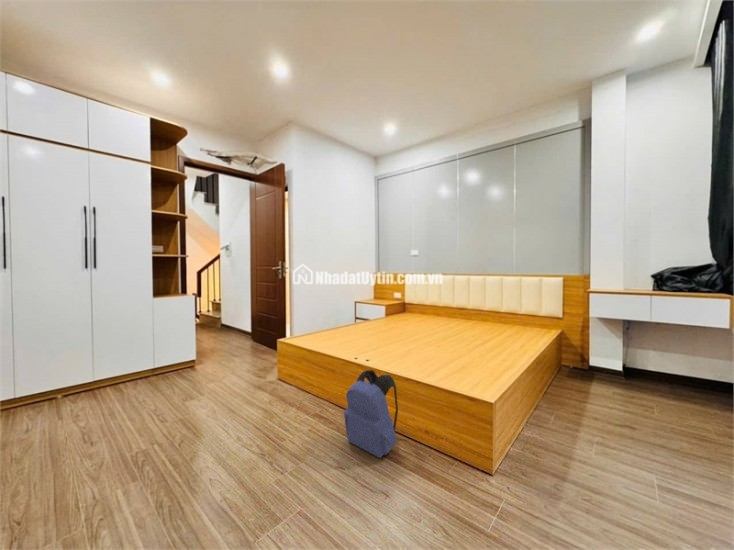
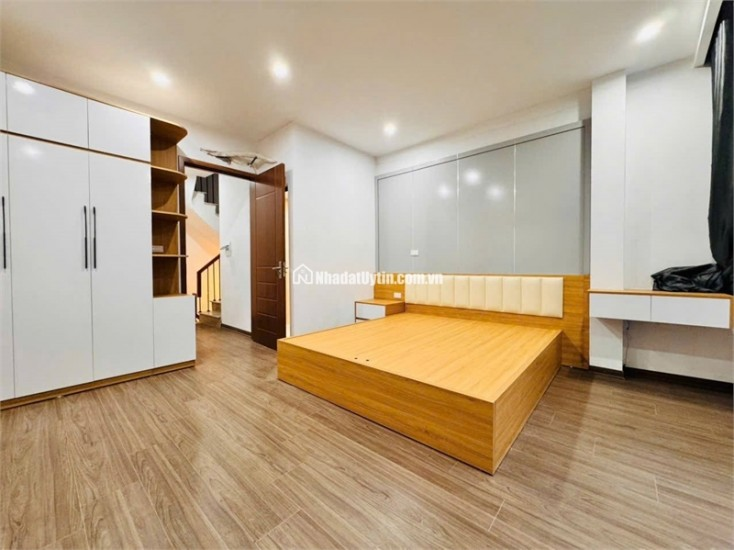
- backpack (375, 406)
